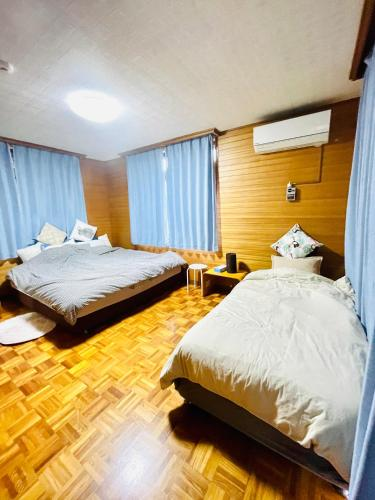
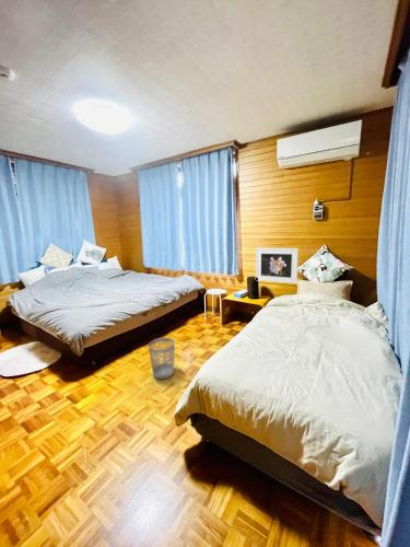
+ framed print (276, 265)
+ wastebasket (162, 358)
